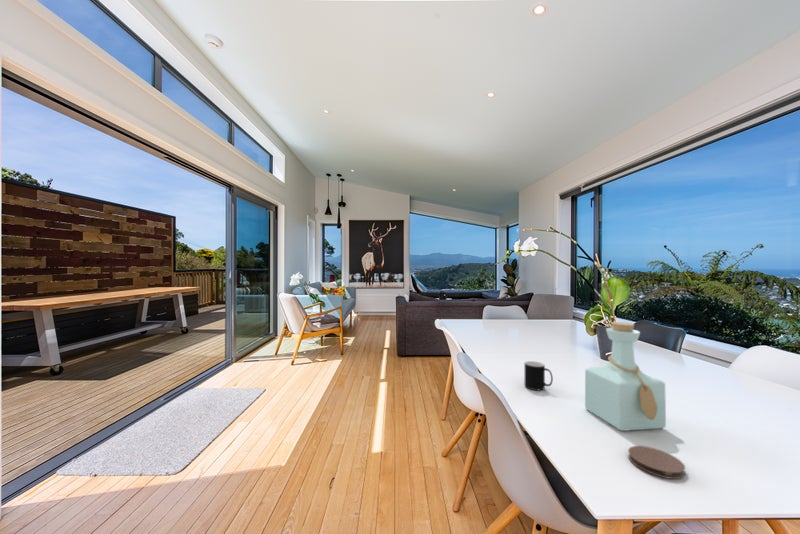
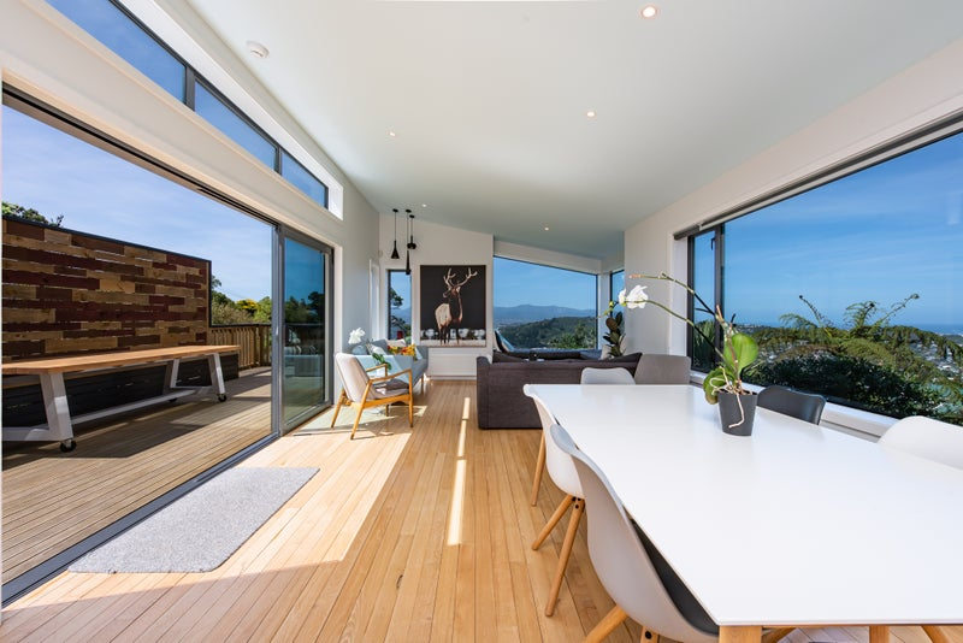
- bottle (626, 372)
- cup (538, 376)
- coaster (655, 461)
